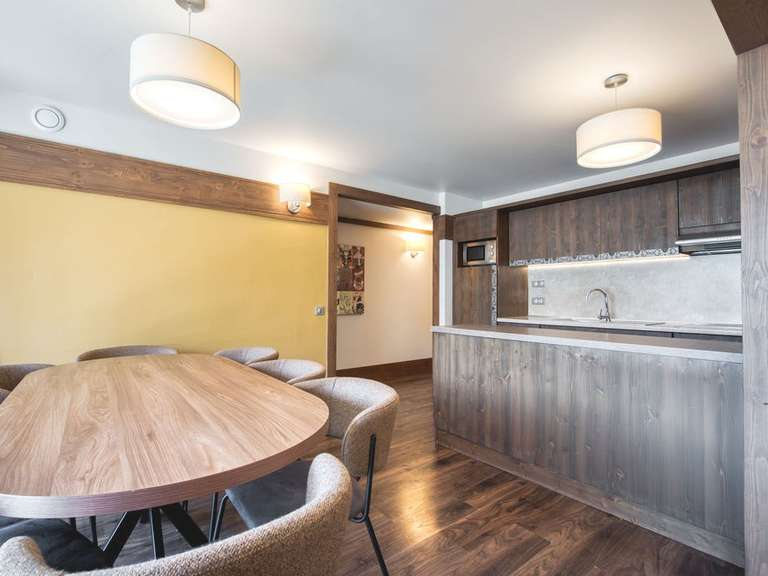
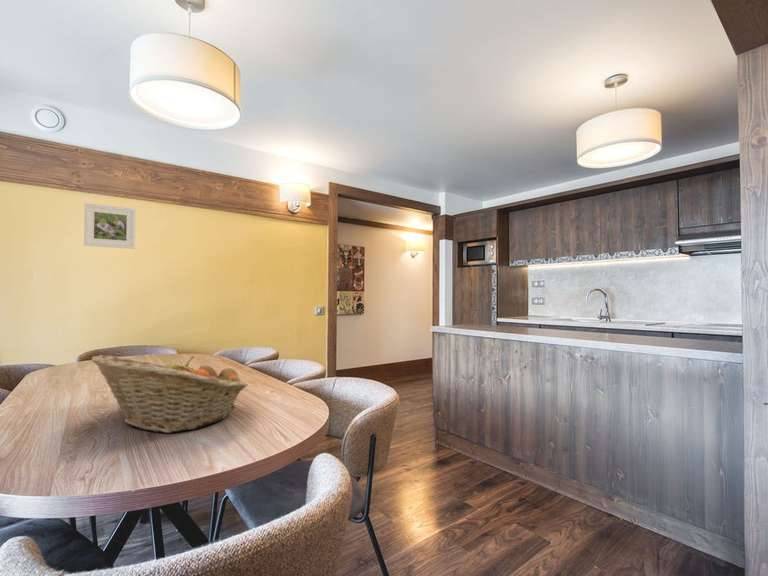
+ fruit basket (172, 384)
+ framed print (110, 226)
